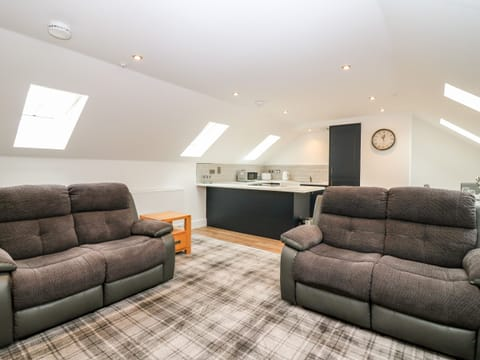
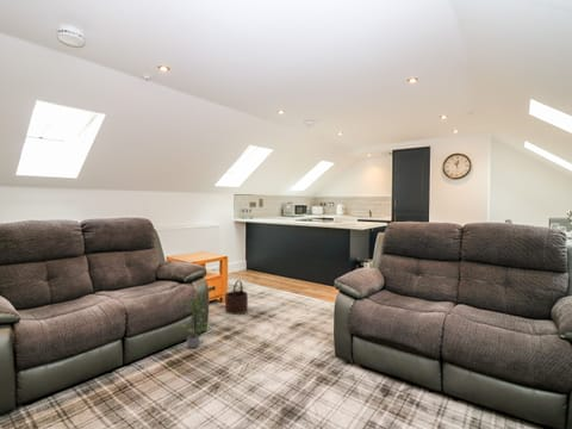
+ wooden bucket (236, 294)
+ potted plant (198, 322)
